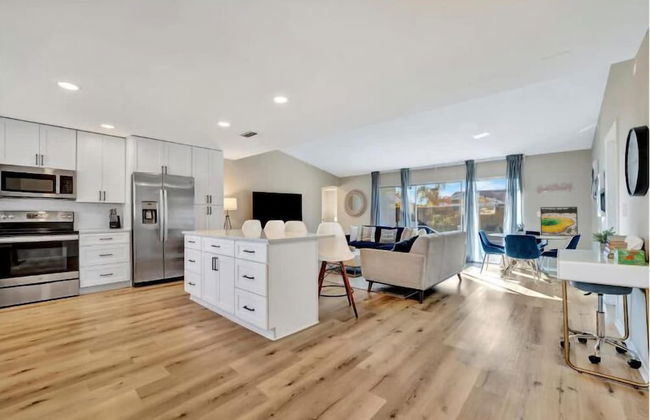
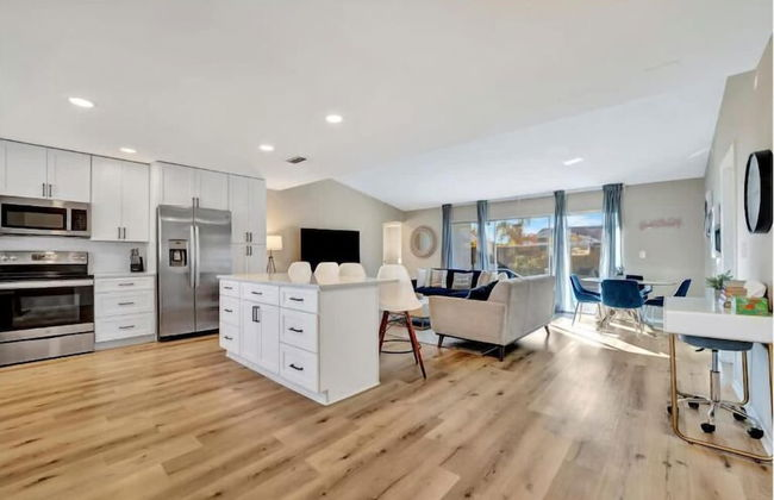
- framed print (558, 221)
